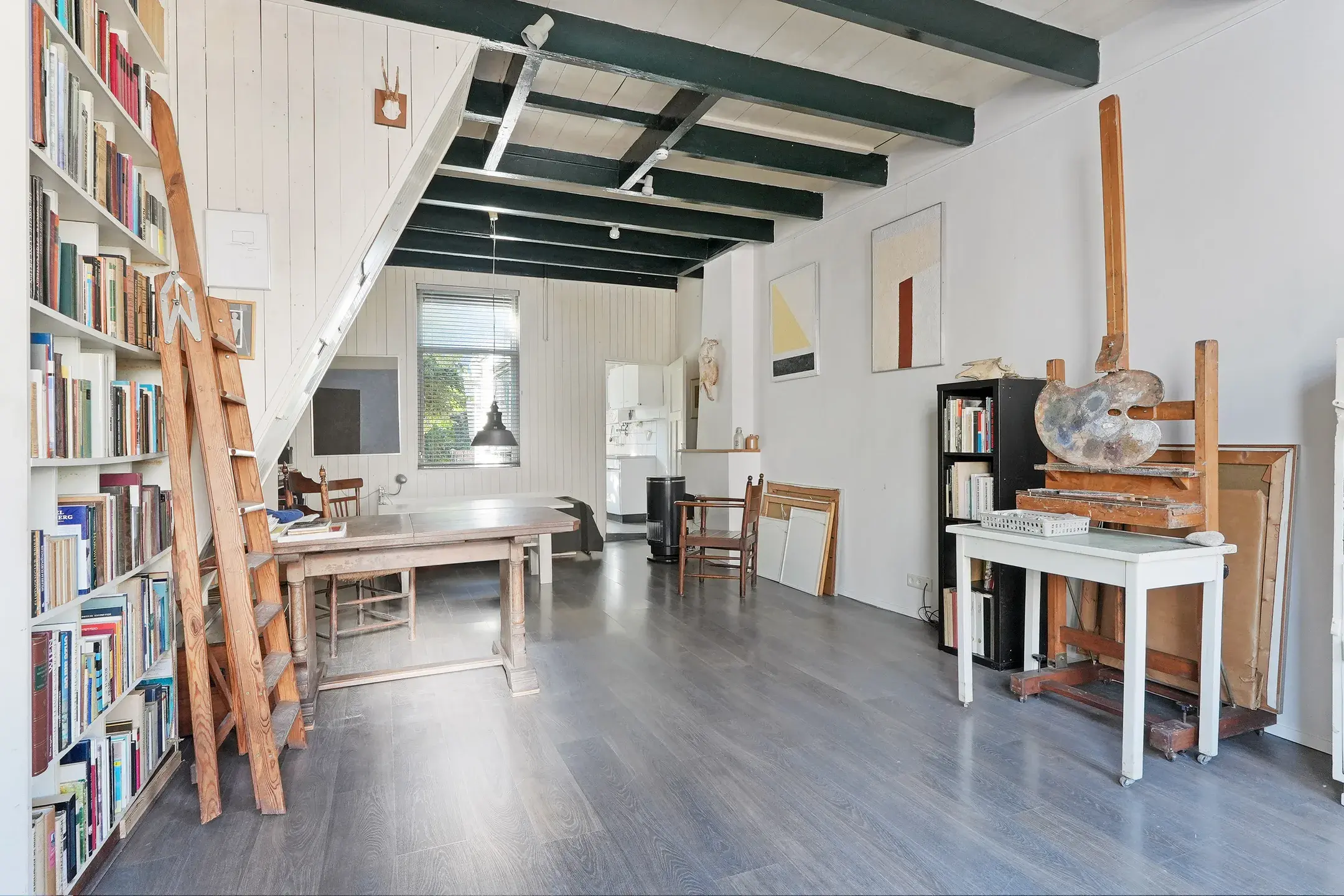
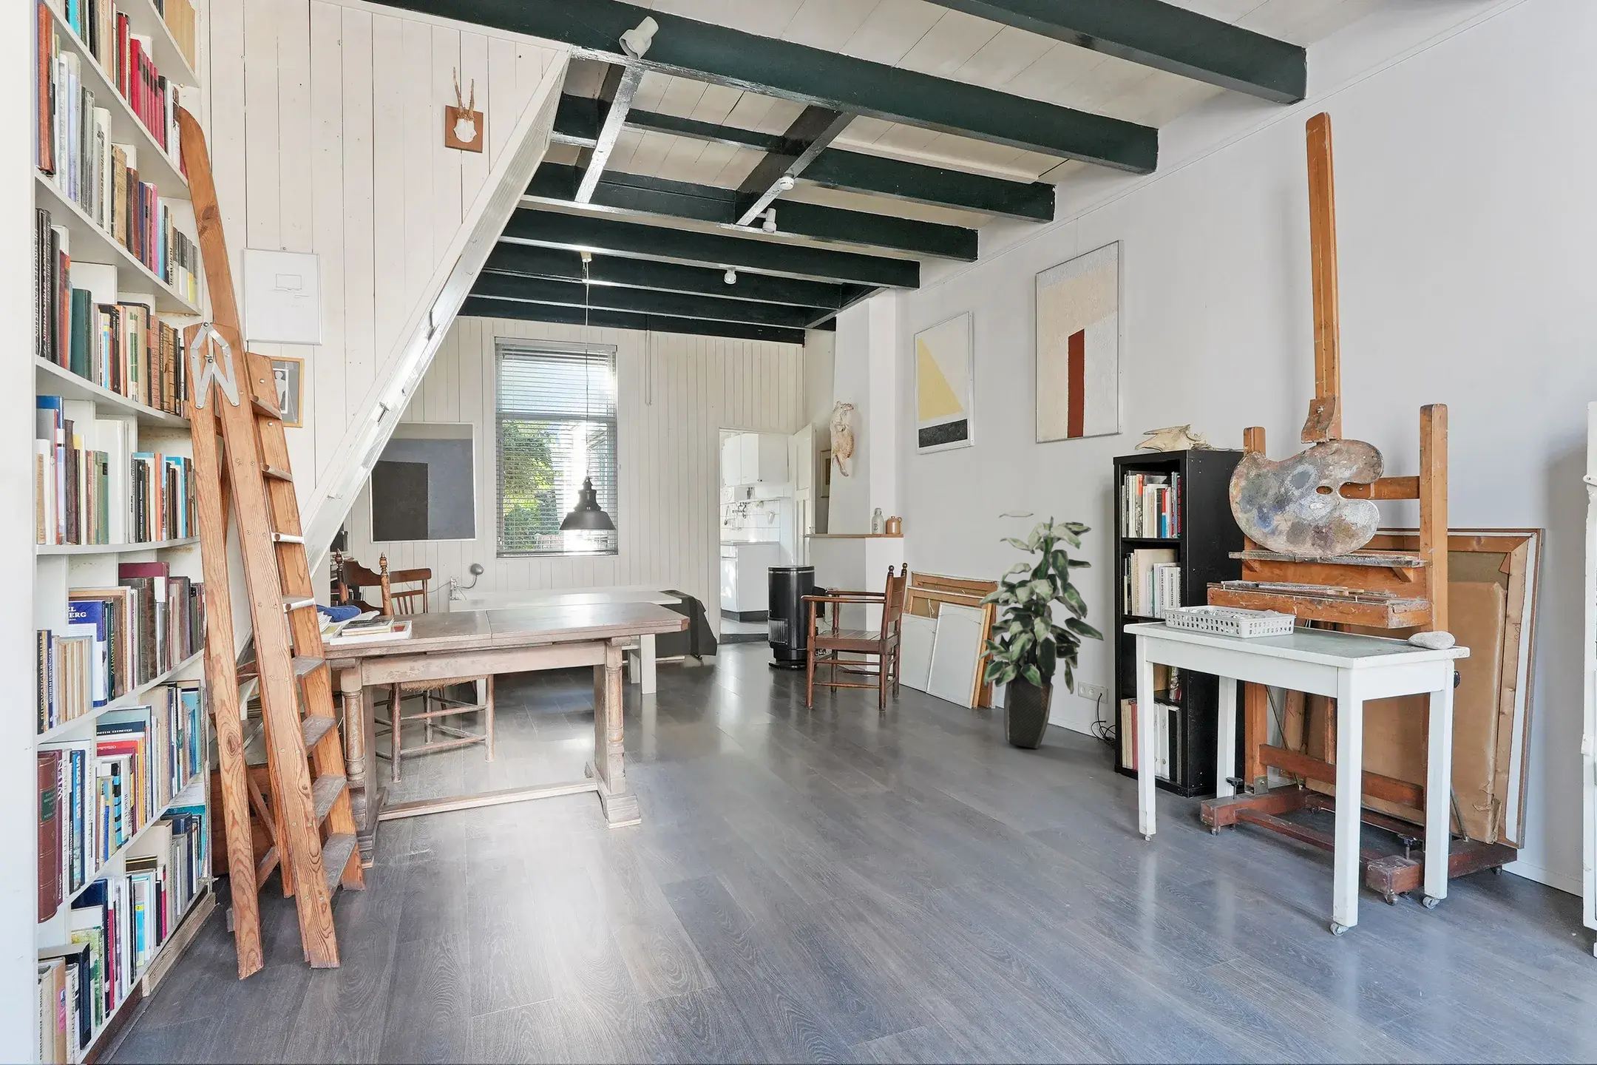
+ indoor plant (1031, 628)
